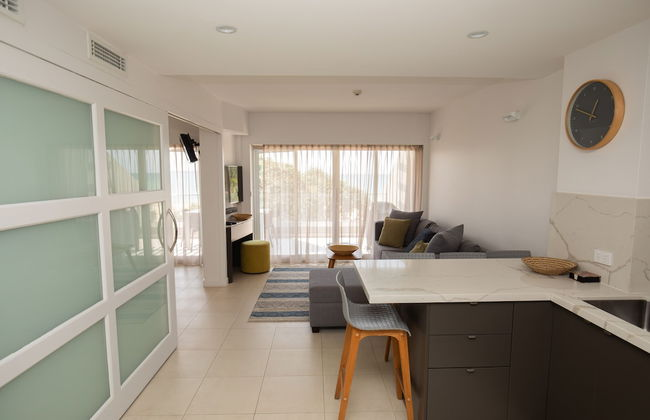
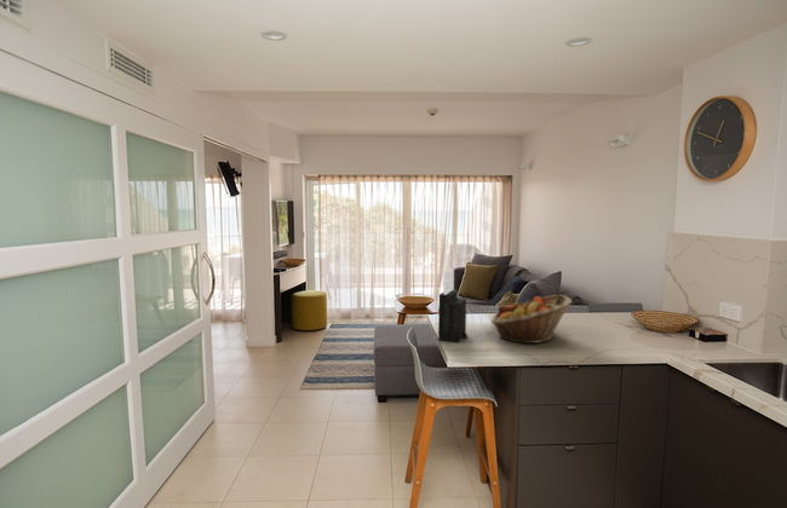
+ knife block (454, 304)
+ fruit basket (530, 316)
